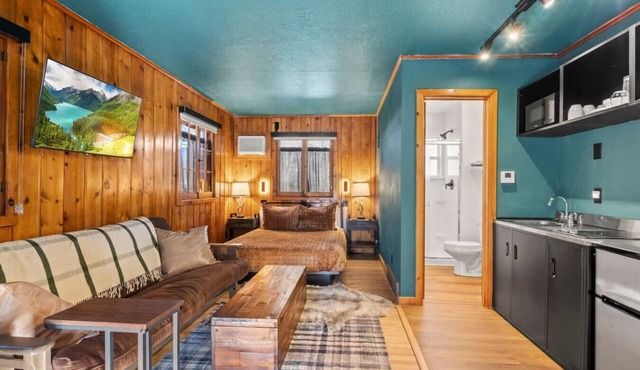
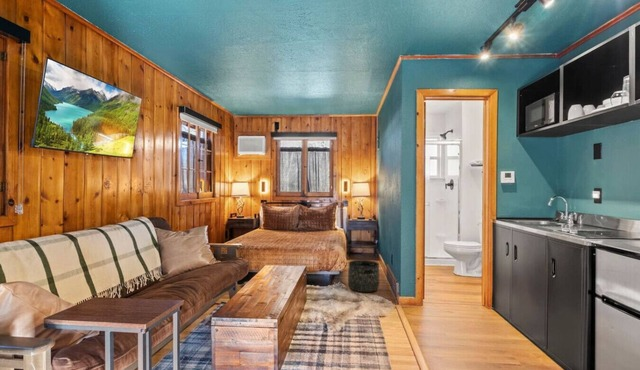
+ basket (363, 276)
